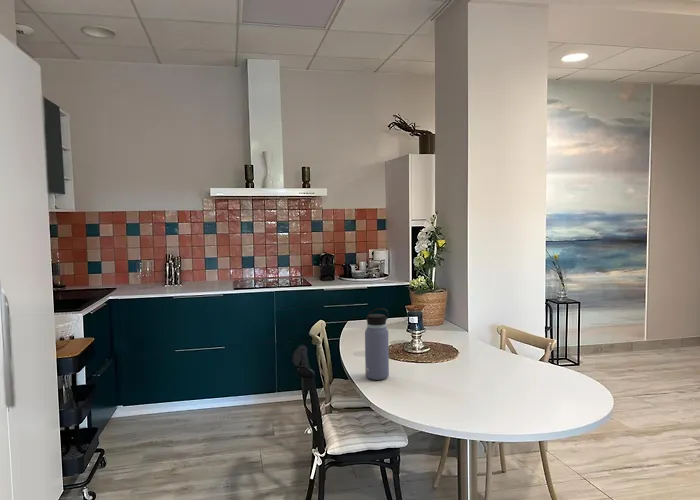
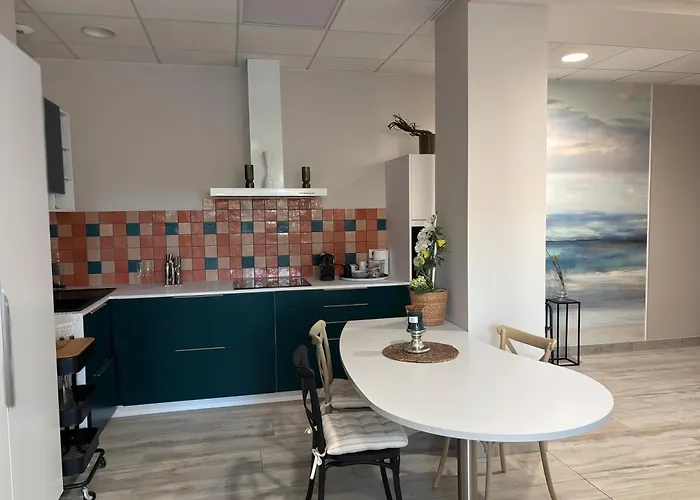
- water bottle (377, 341)
